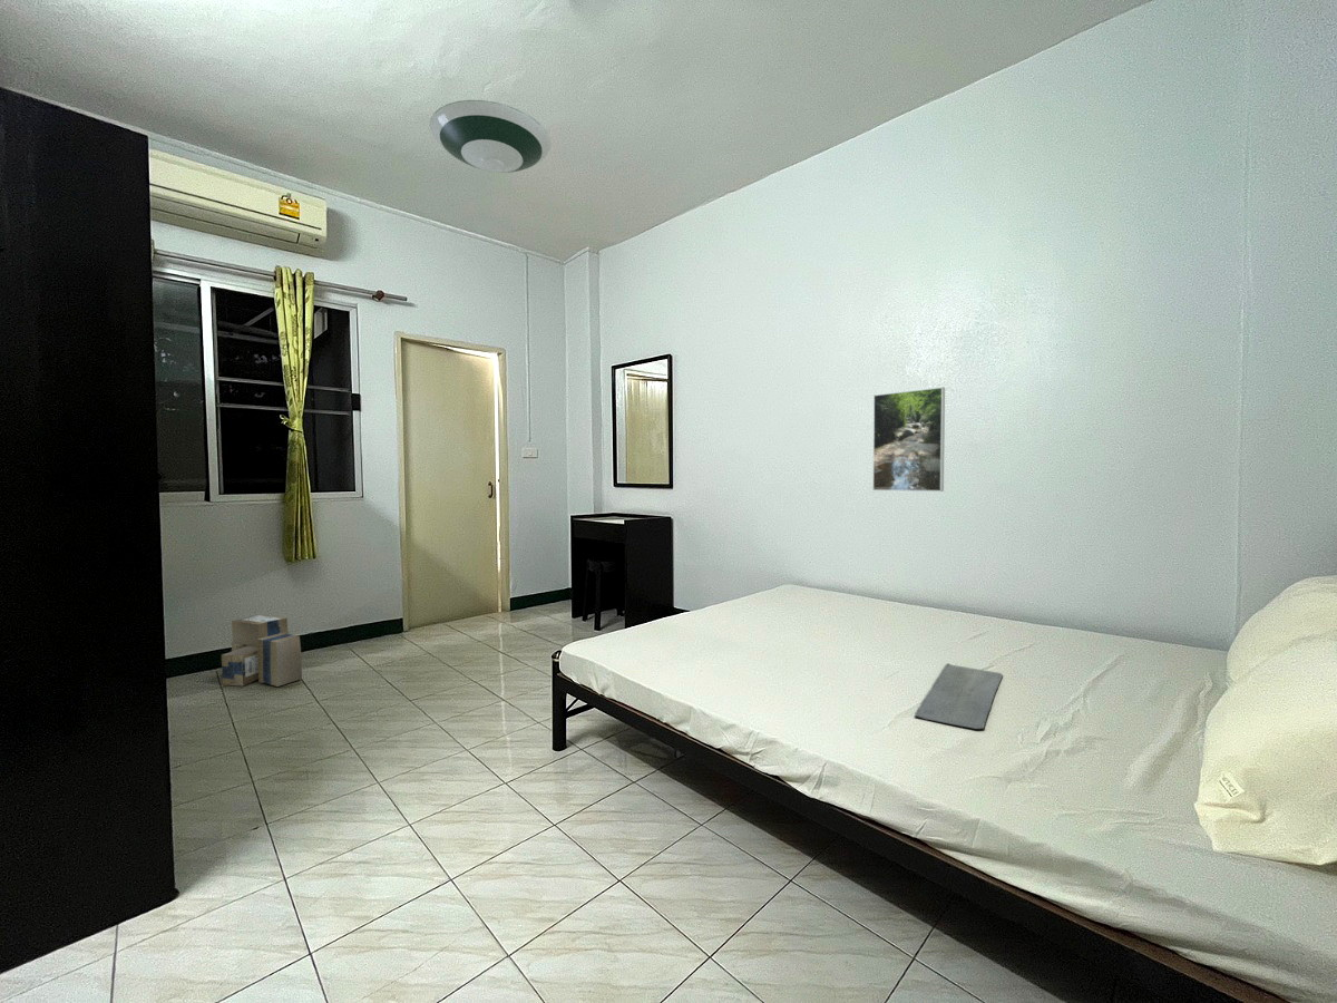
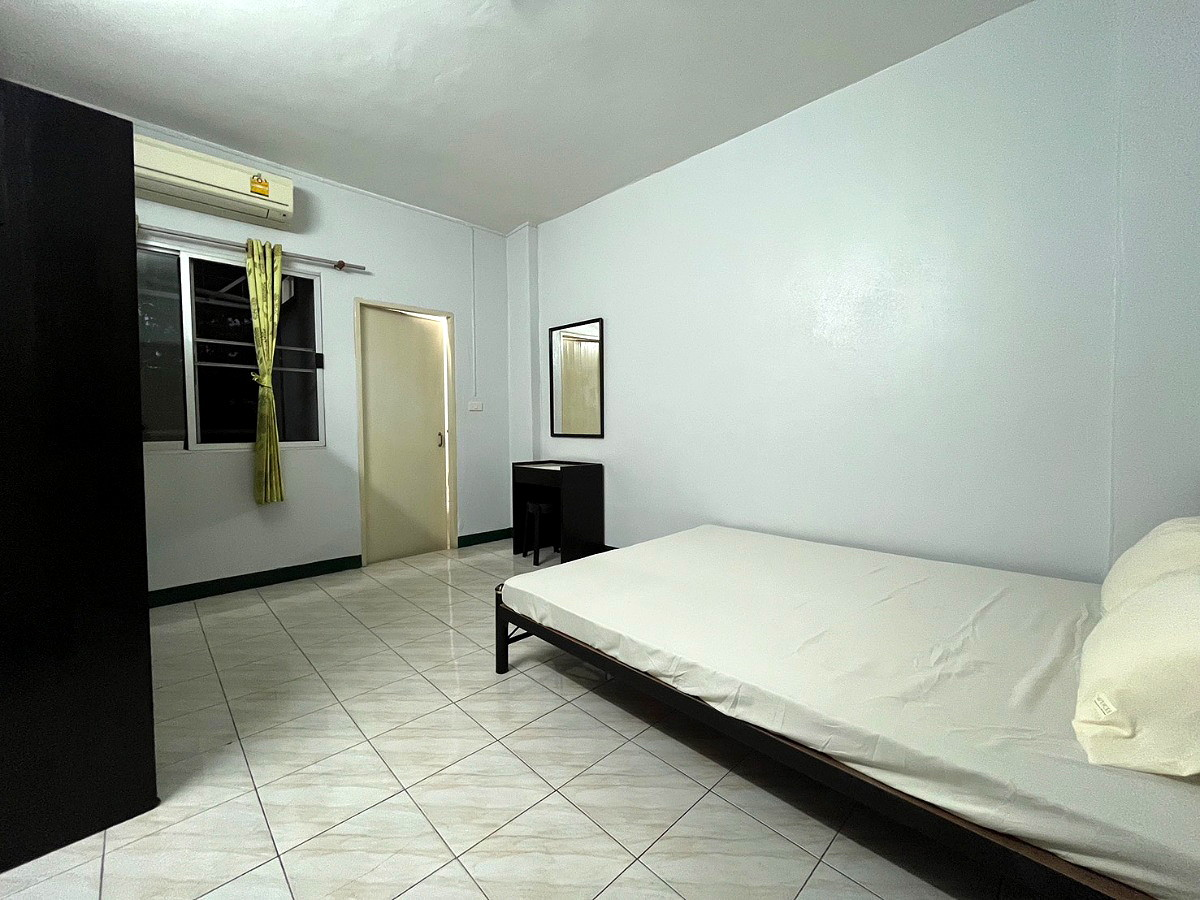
- bath mat (962, 692)
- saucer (491, 152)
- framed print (907, 441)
- cardboard box (256, 650)
